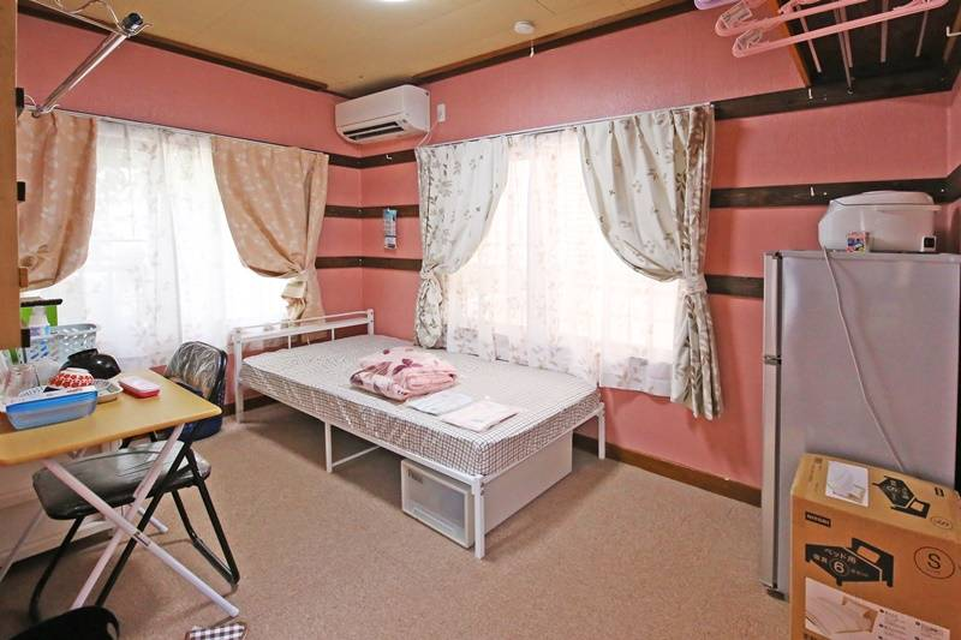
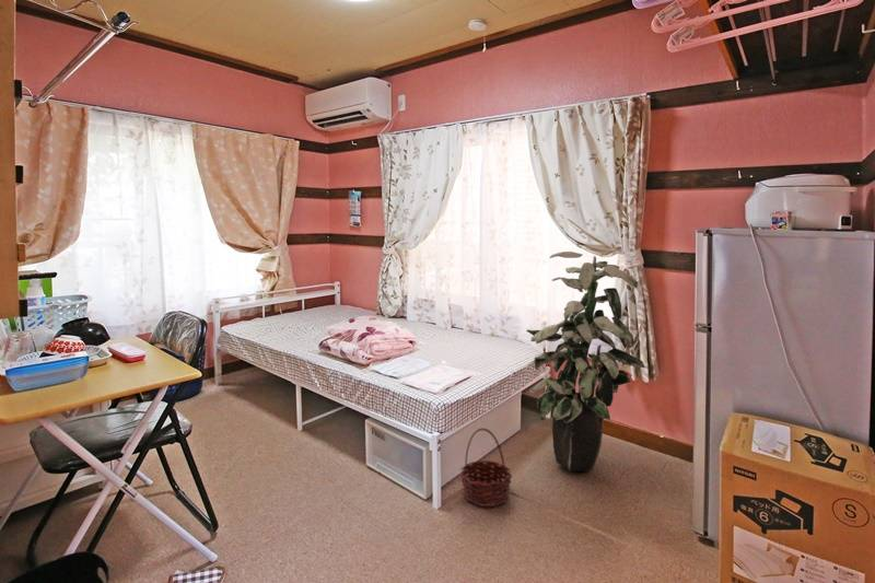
+ basket (486, 462)
+ indoor plant (579, 359)
